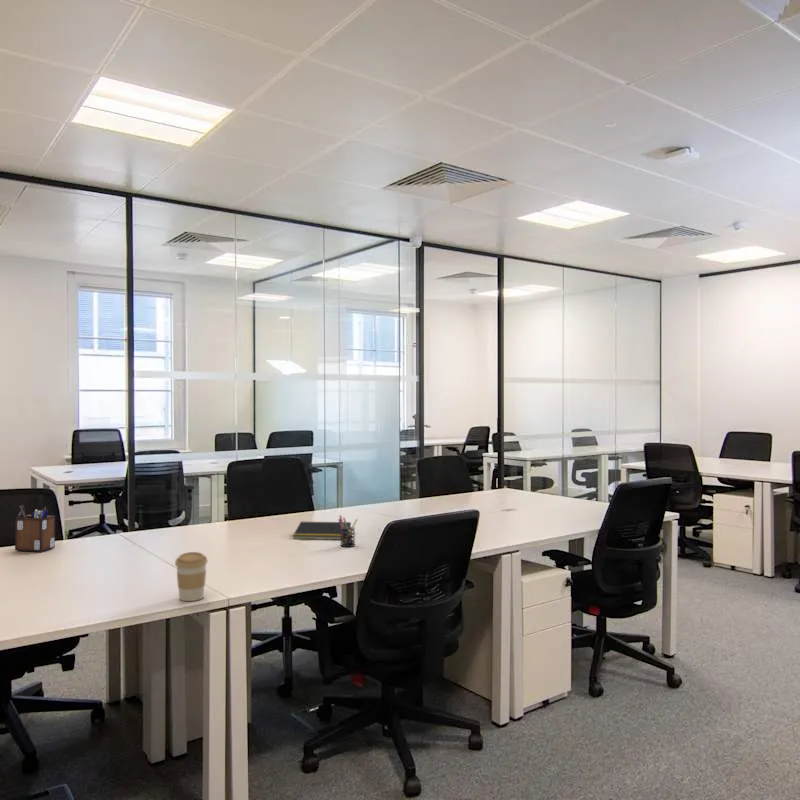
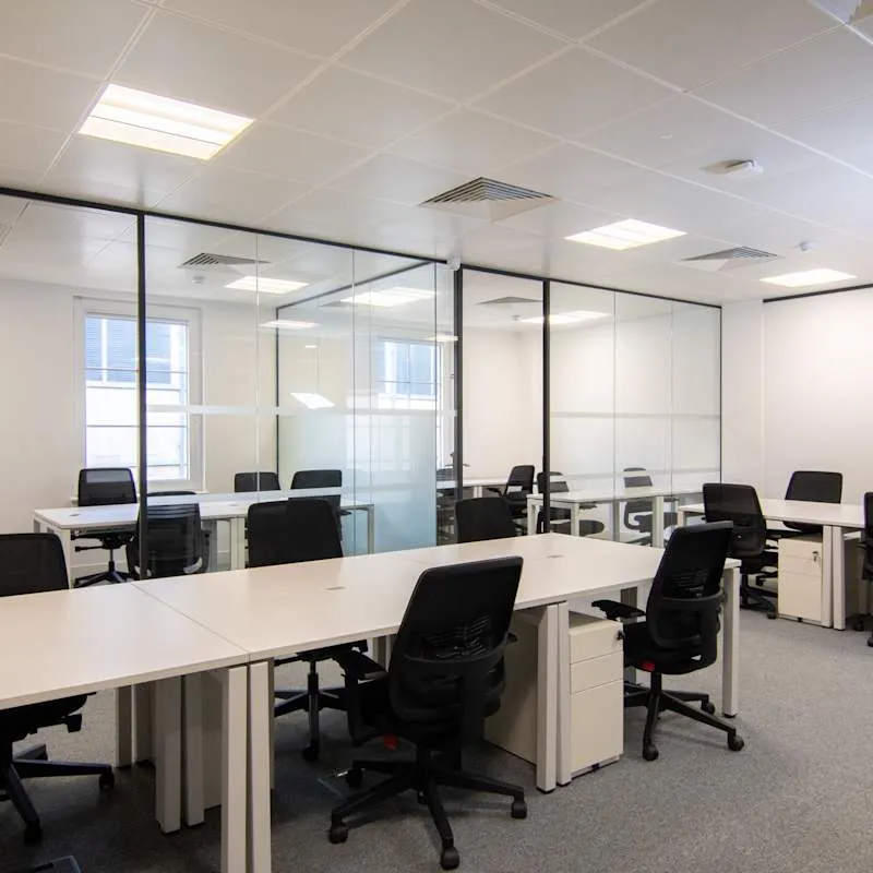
- pen holder (346, 530)
- notepad (322, 530)
- desk organizer (35, 526)
- coffee cup (191, 576)
